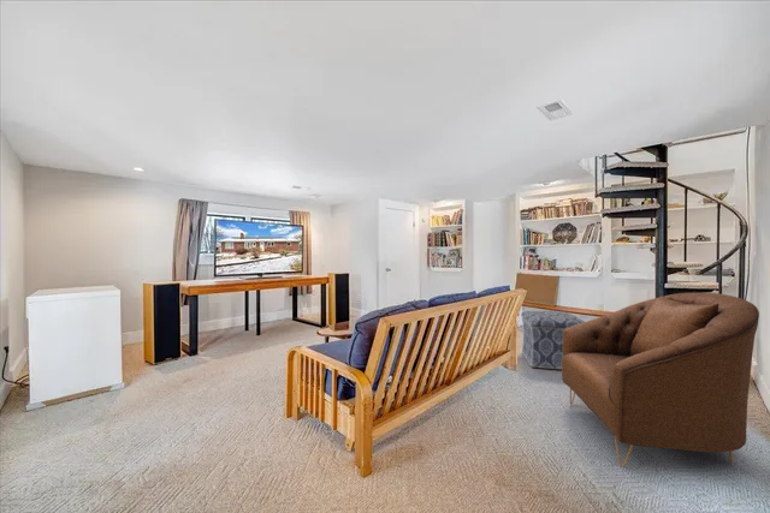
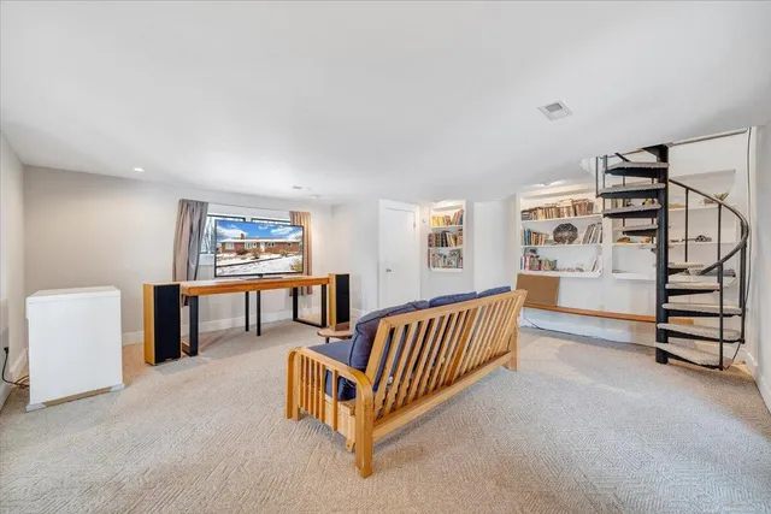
- armchair (652, 364)
- ottoman (551, 338)
